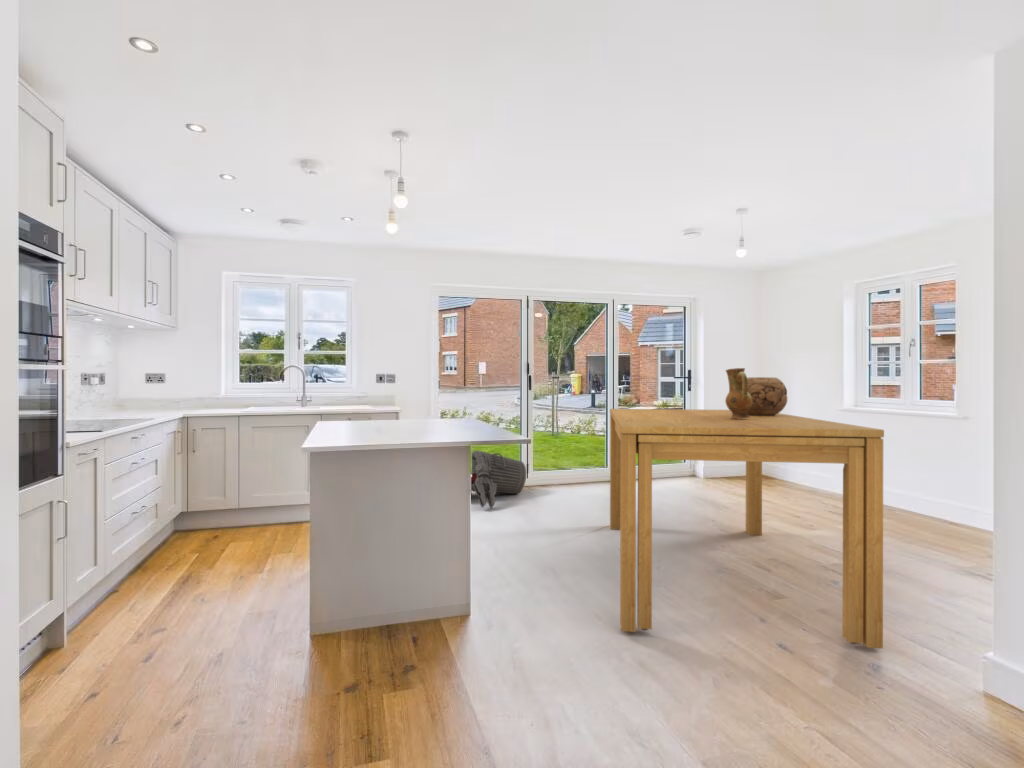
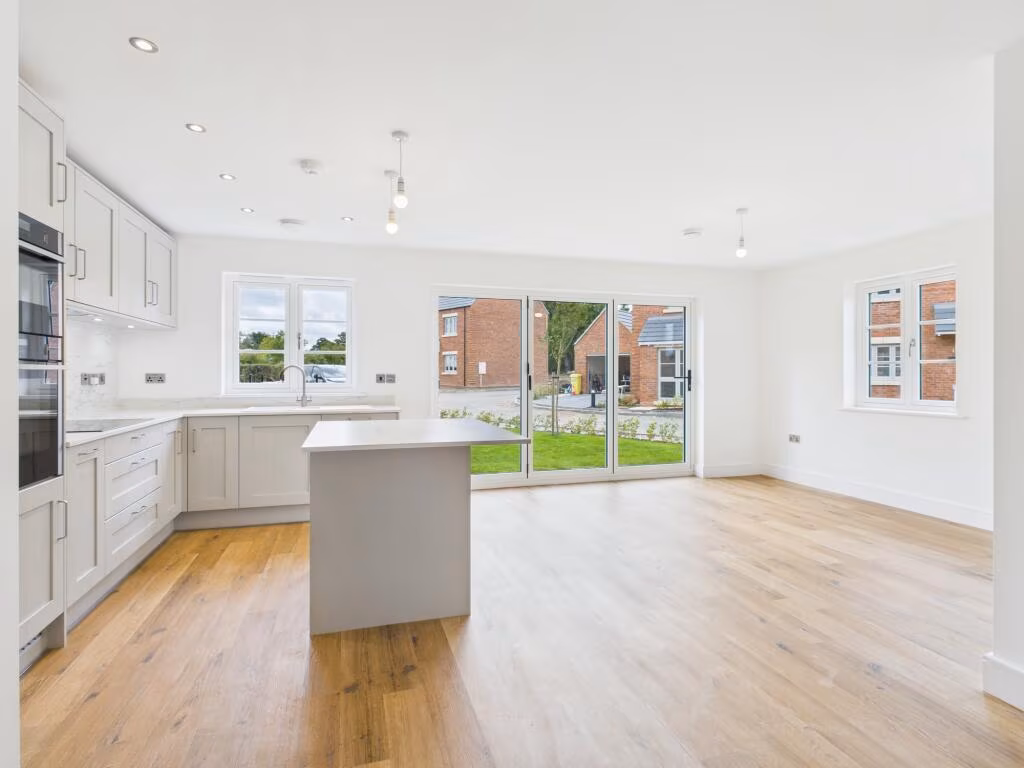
- dining table (706, 460)
- decorative bowl (760, 396)
- ceramic jug (740, 393)
- trash can (492, 475)
